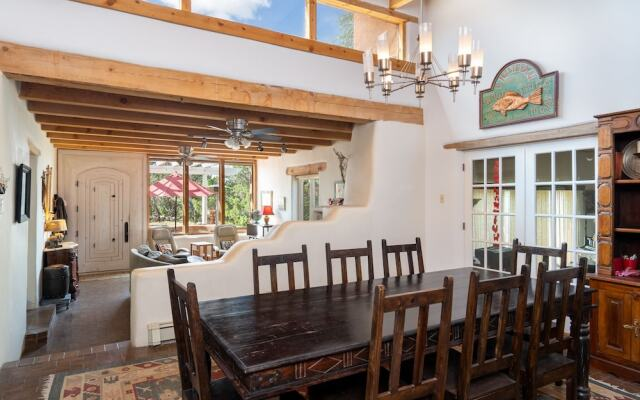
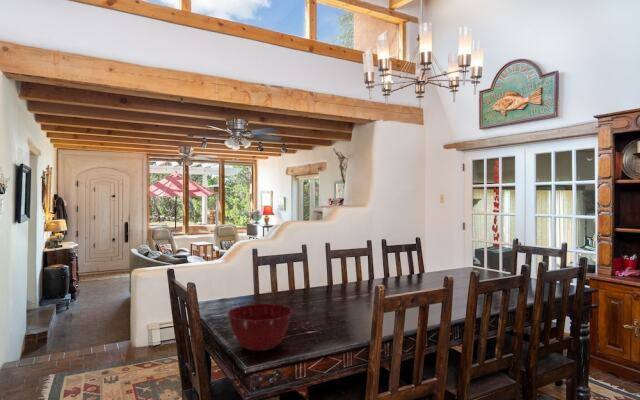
+ mixing bowl (260, 328)
